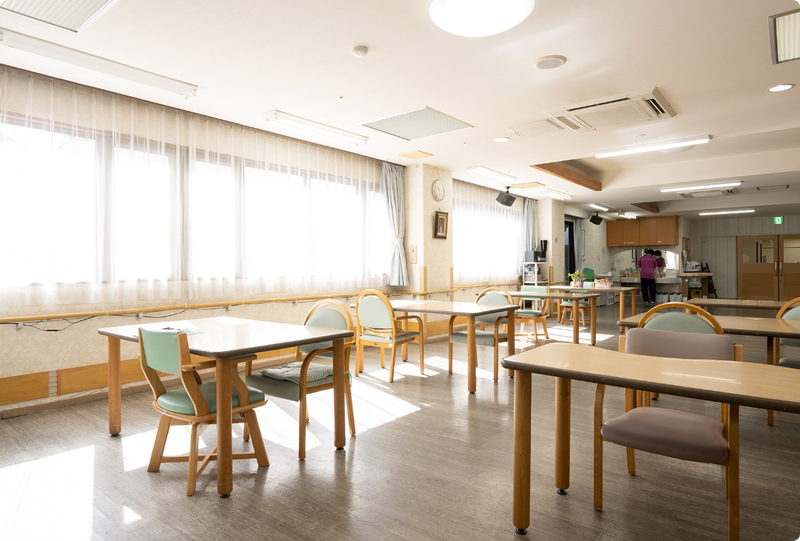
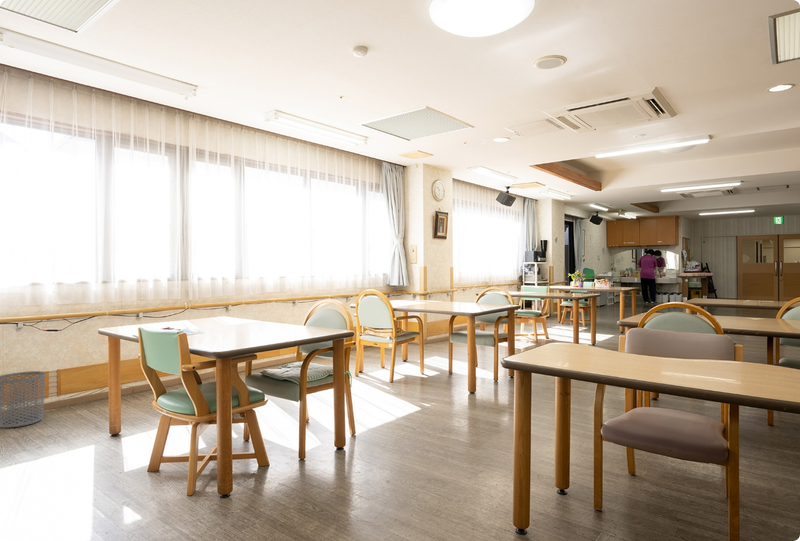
+ waste bin (20, 398)
